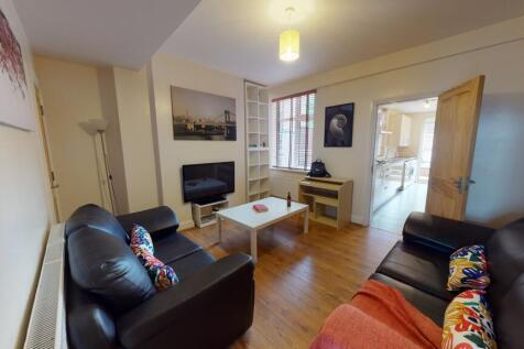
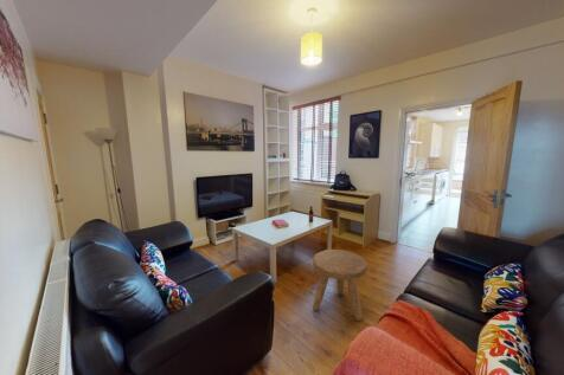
+ stool (339, 283)
